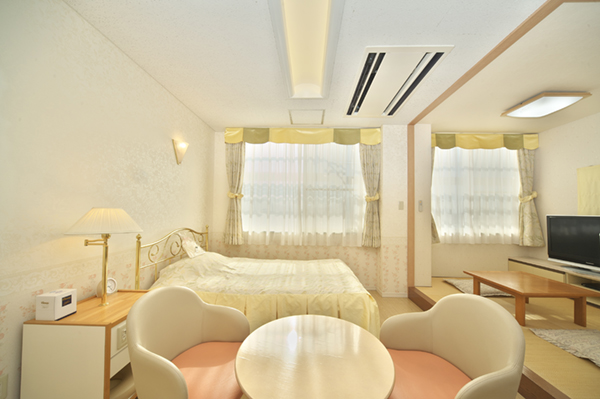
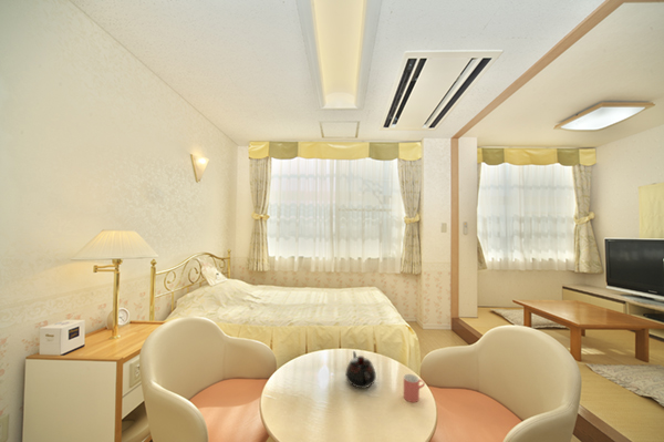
+ cup (414, 387)
+ teapot (360, 368)
